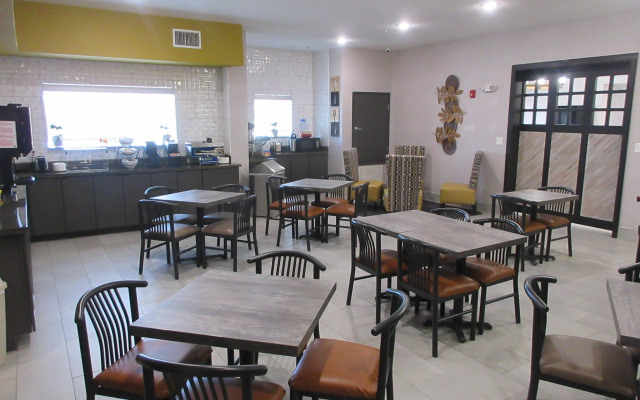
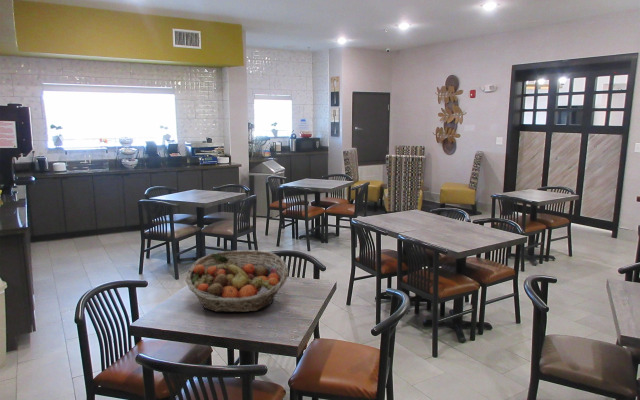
+ fruit basket (237, 280)
